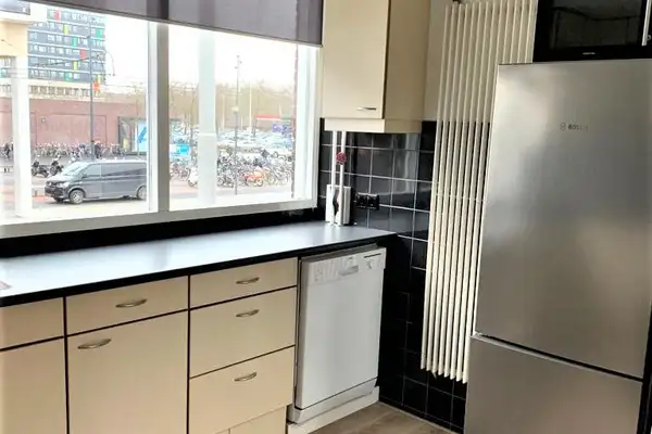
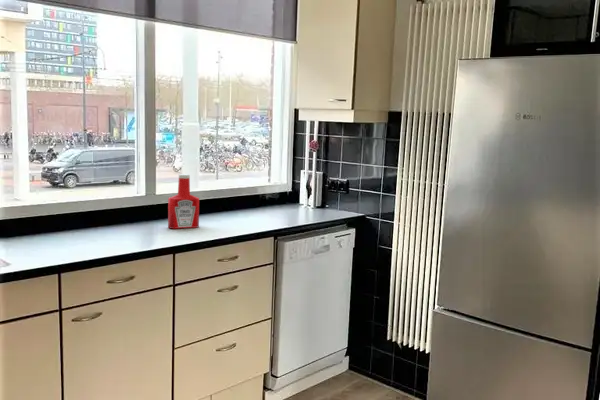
+ soap bottle (183, 200)
